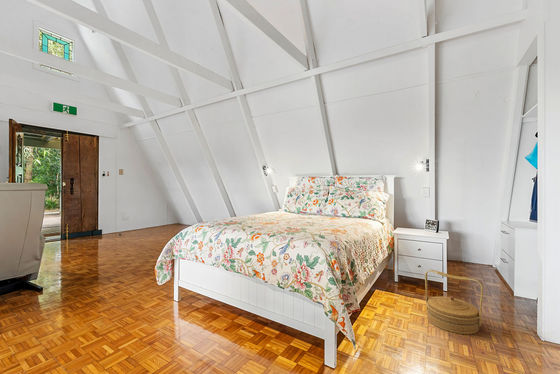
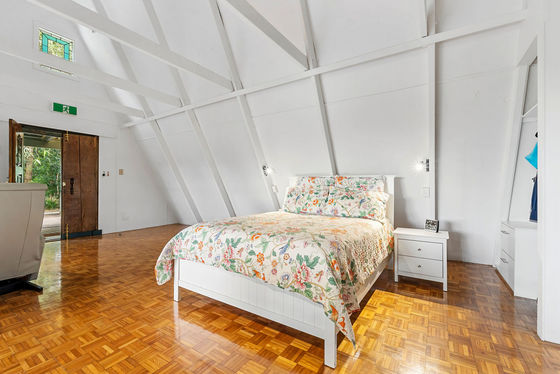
- basket (452, 298)
